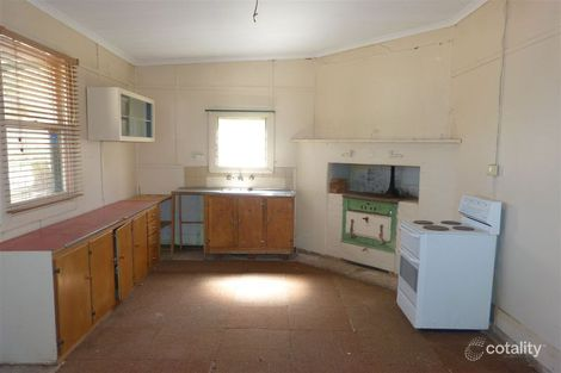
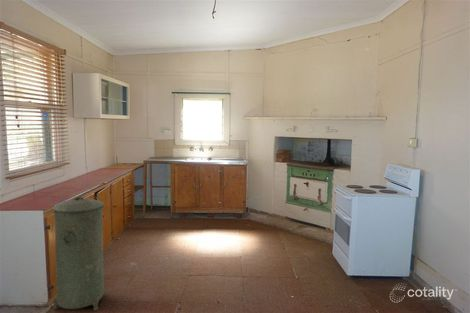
+ trash can (80, 250)
